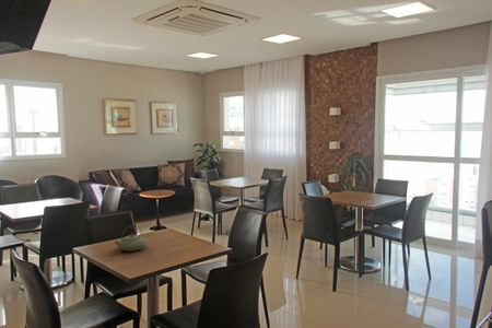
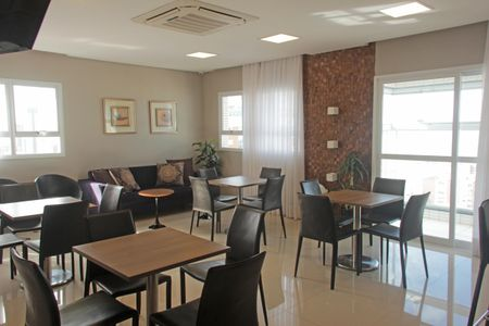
- teapot (130, 237)
